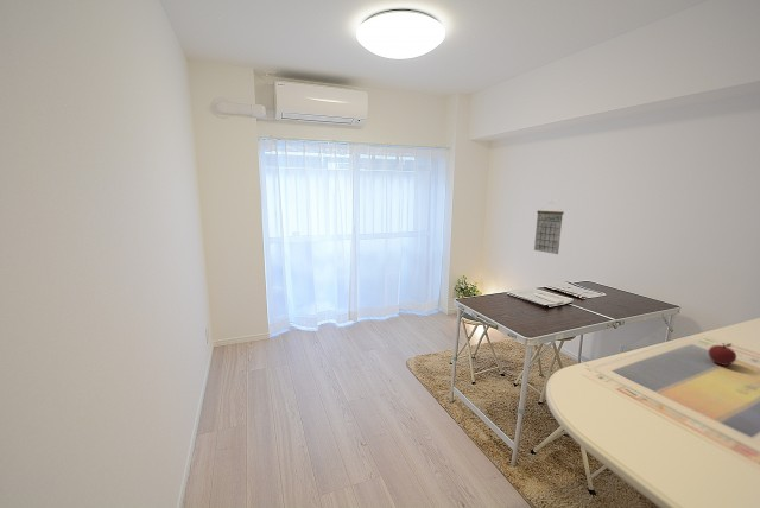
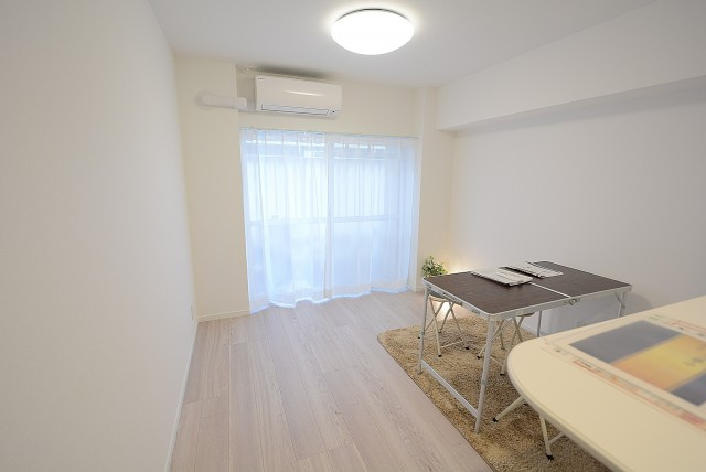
- apple (722, 353)
- calendar (547, 227)
